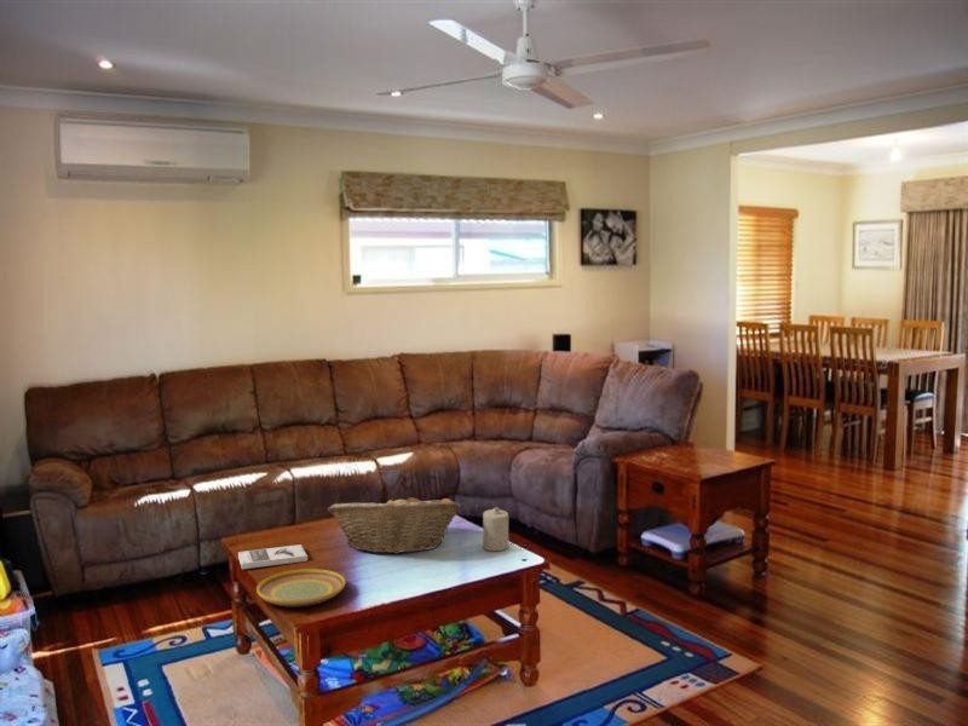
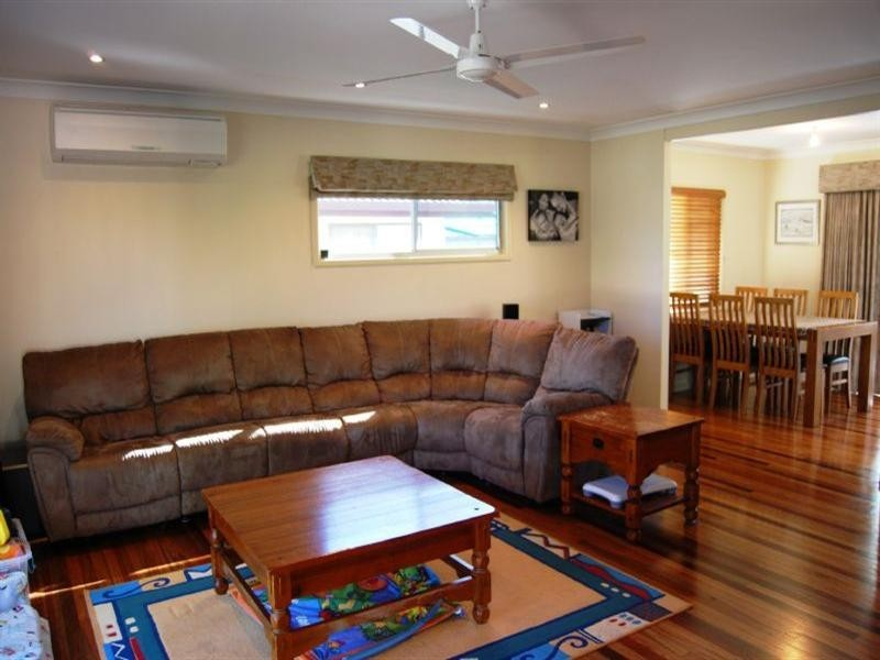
- candle (495, 526)
- book (272, 555)
- plate (301, 589)
- fruit basket (394, 517)
